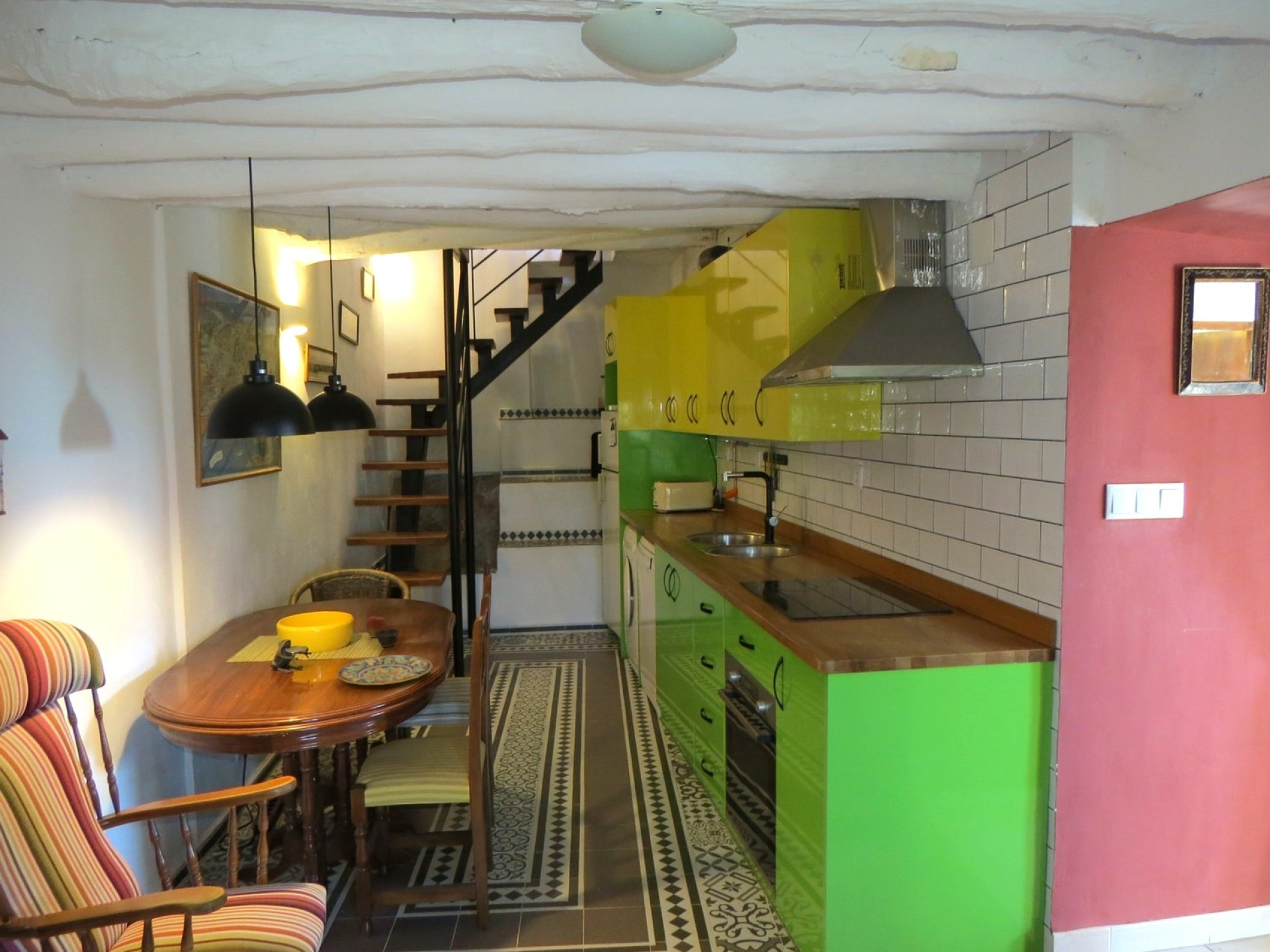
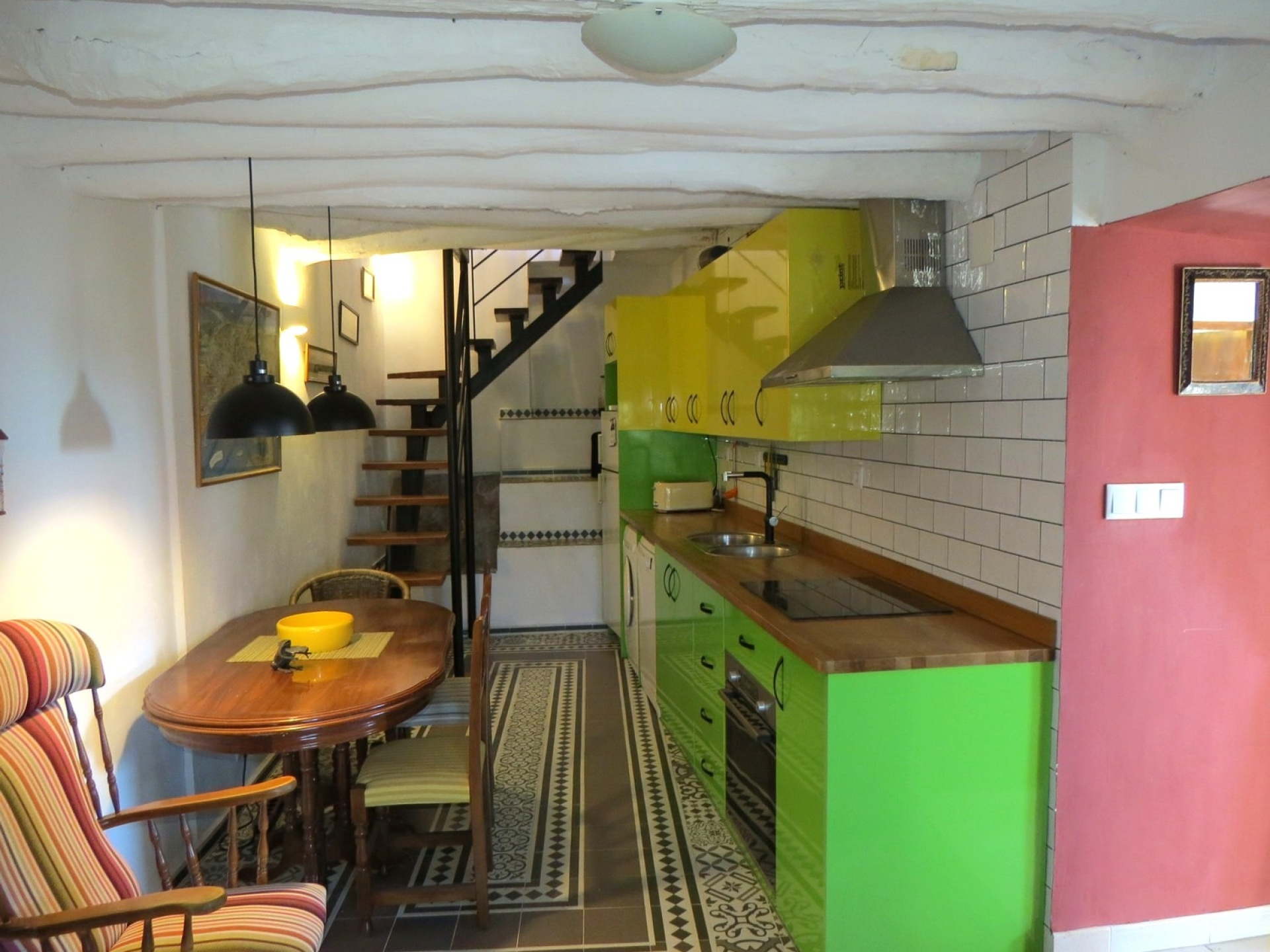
- plate (386, 673)
- fruit (376, 625)
- cup (388, 639)
